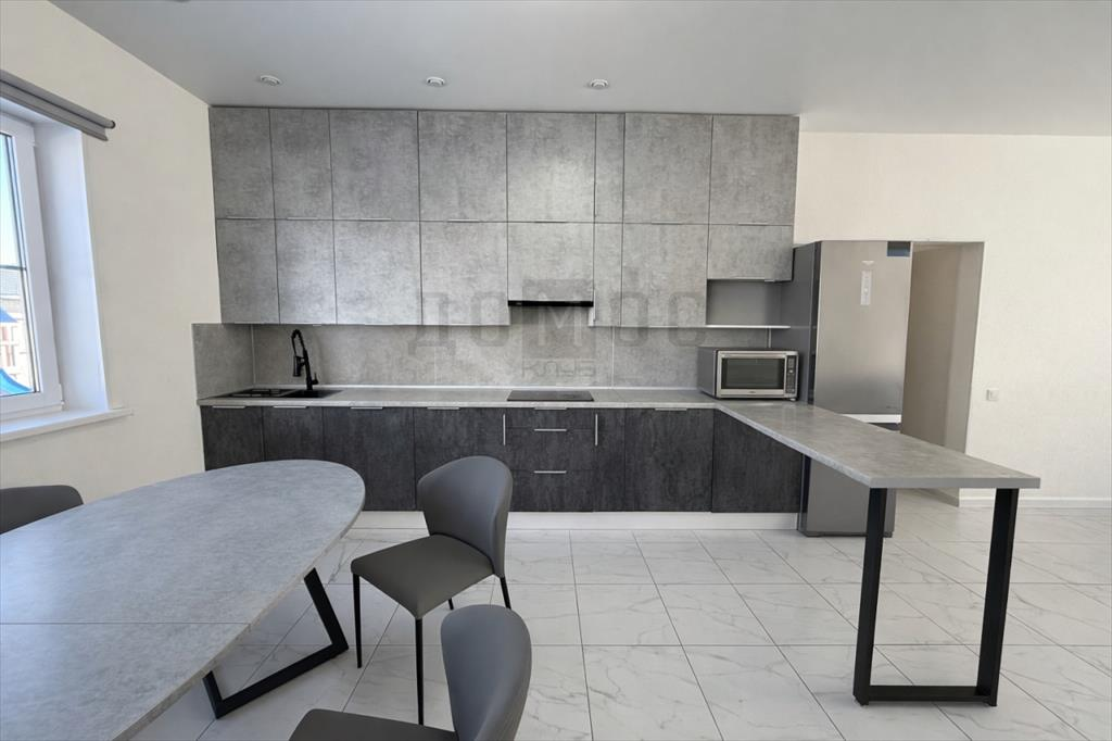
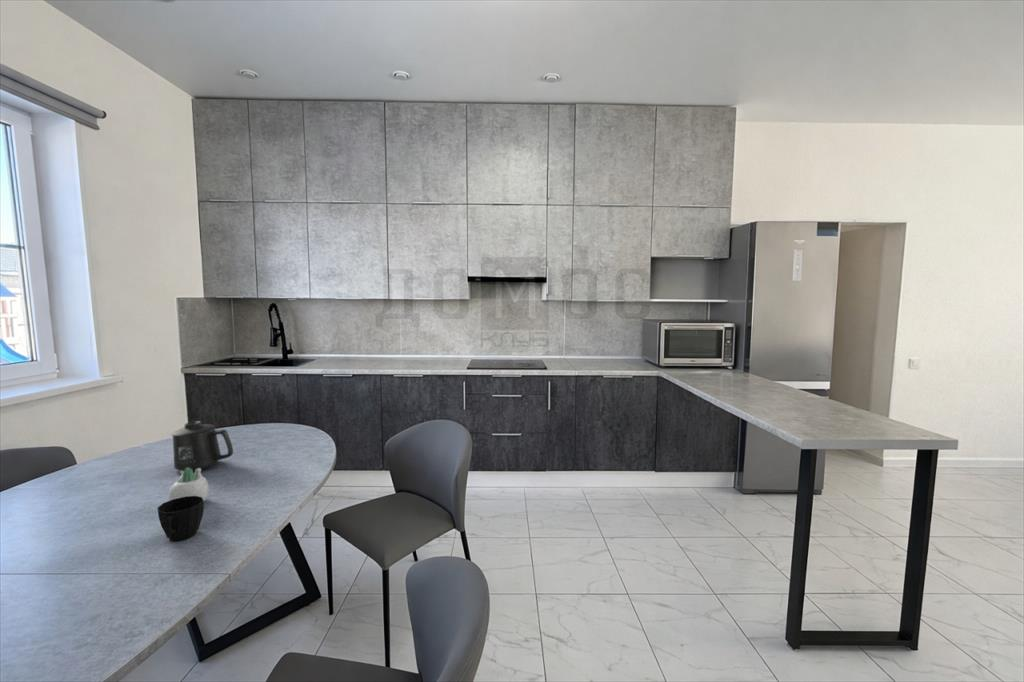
+ cup (179, 520)
+ succulent planter (189, 486)
+ mug (203, 444)
